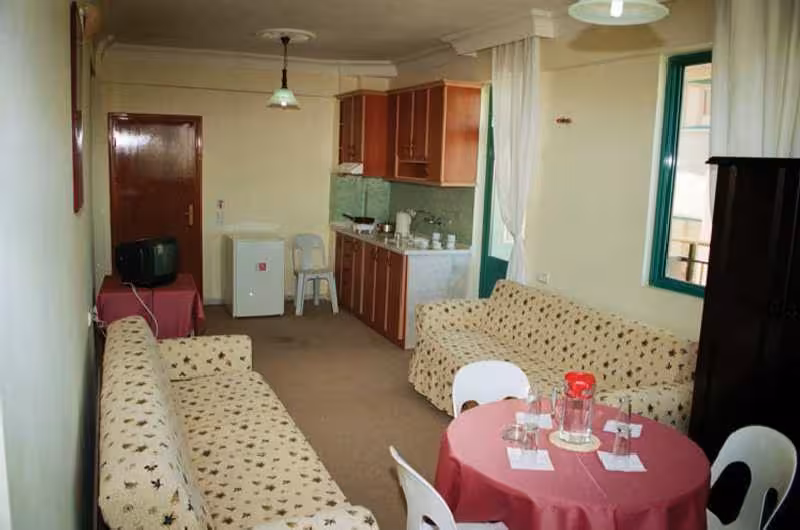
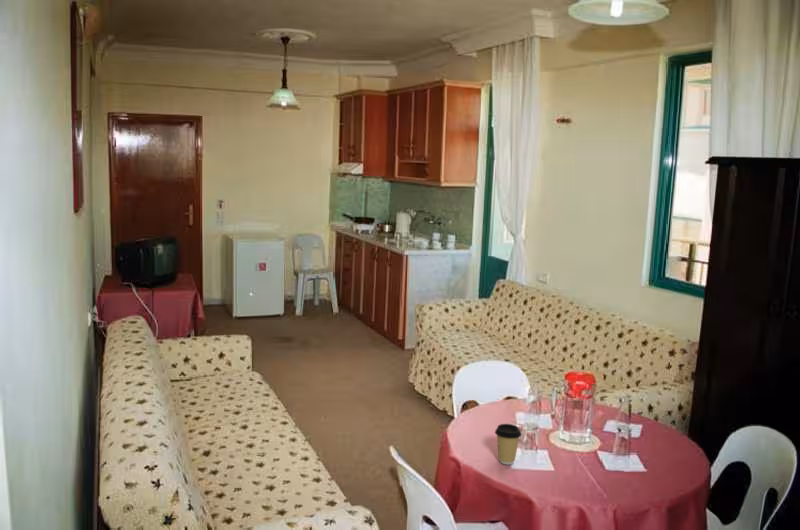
+ coffee cup (507, 444)
